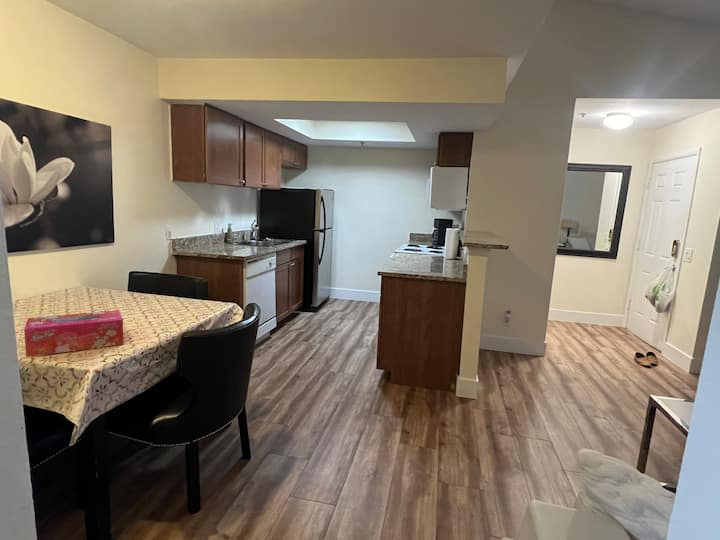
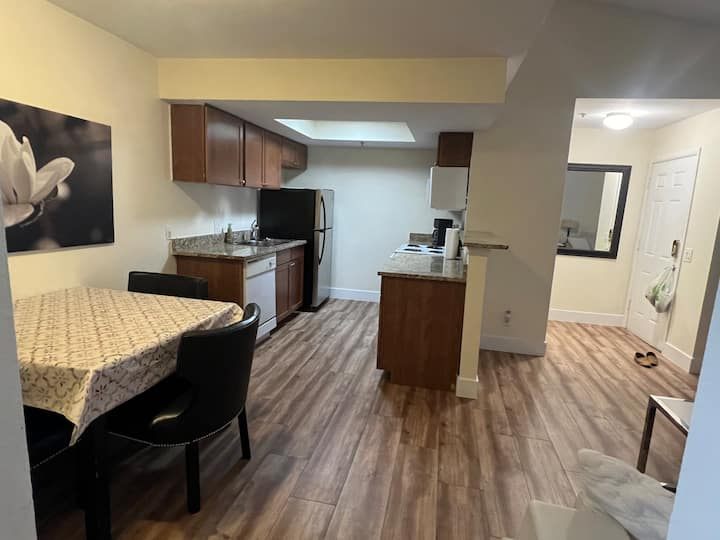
- tissue box (76, 331)
